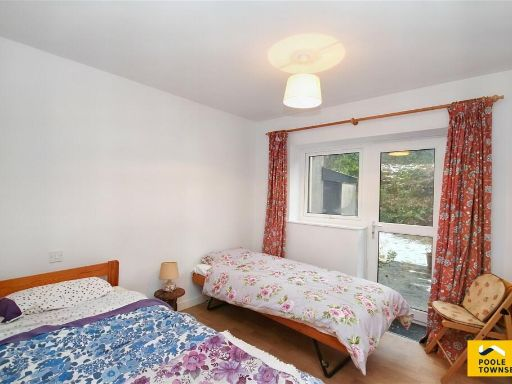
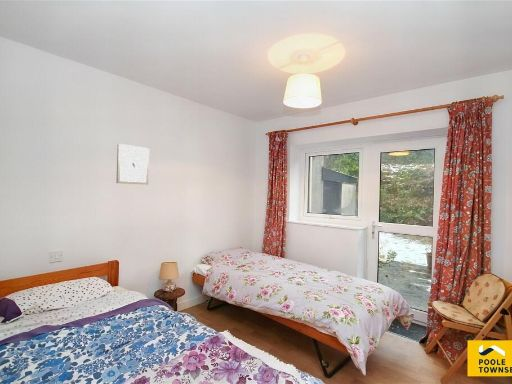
+ wall art (133, 165)
